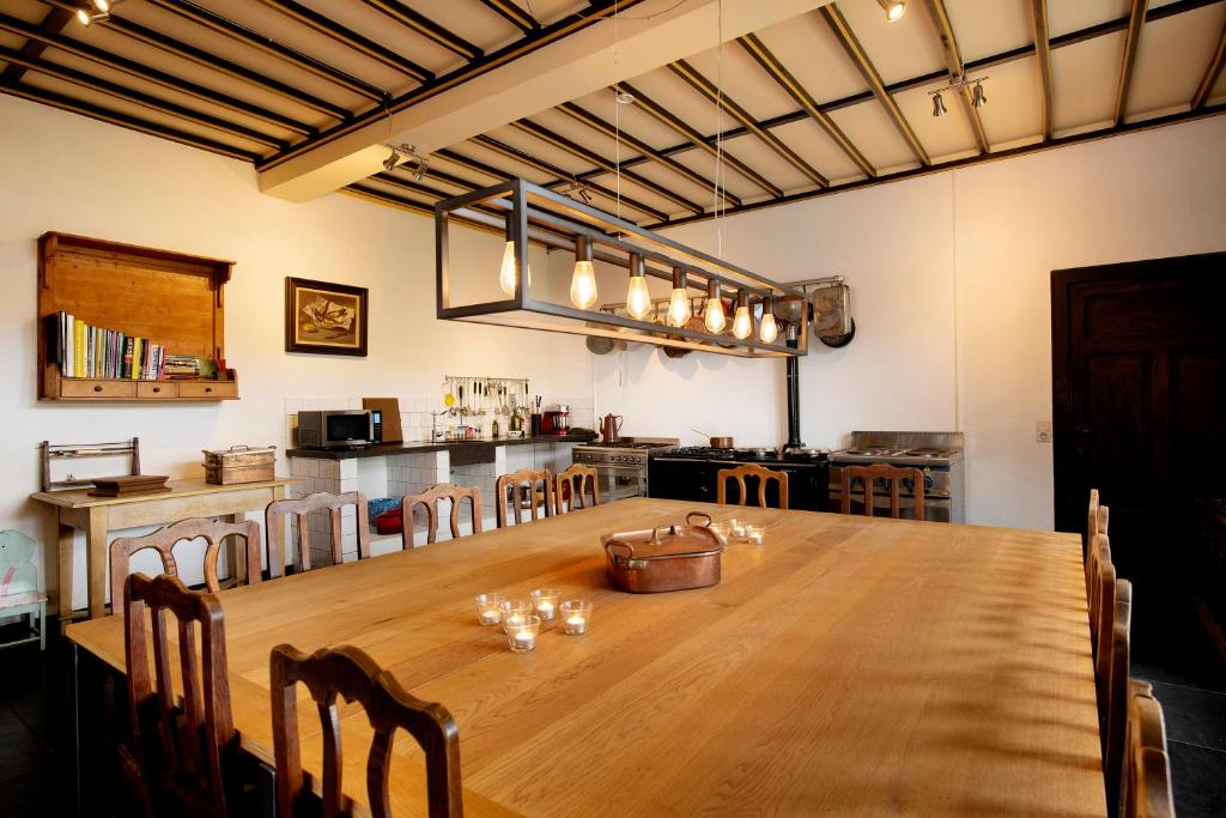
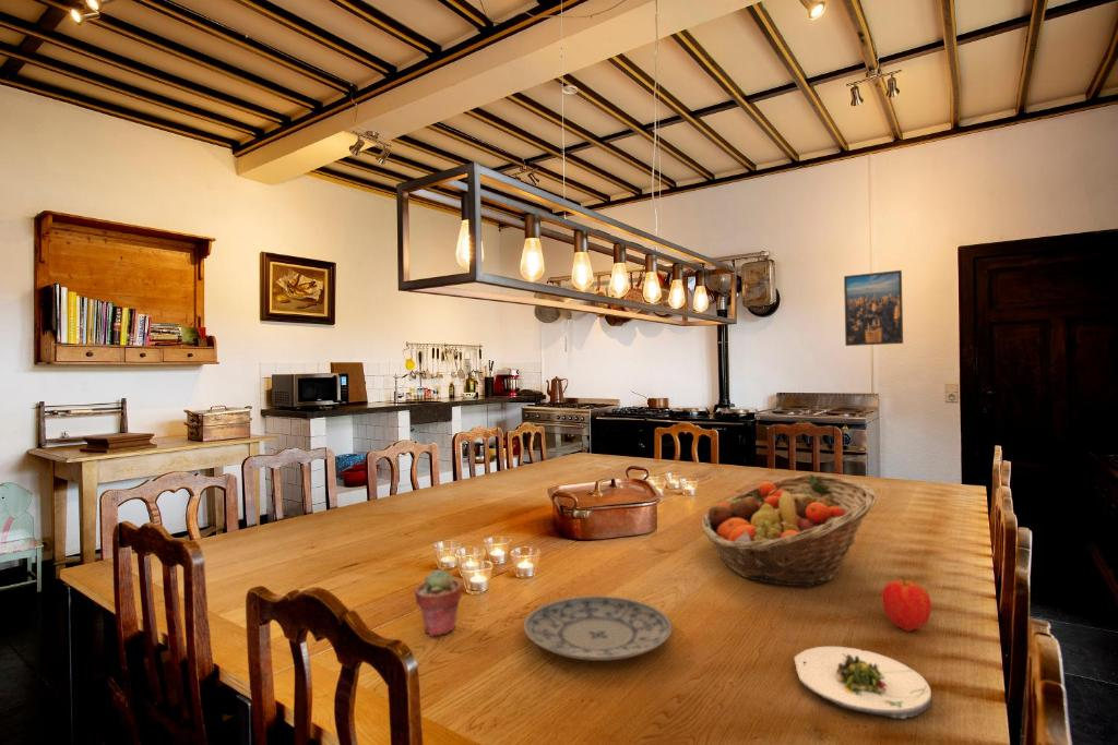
+ apple (905, 602)
+ salad plate (860, 671)
+ plate (597, 630)
+ potted succulent (439, 599)
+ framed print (872, 309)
+ fruit basket (783, 522)
